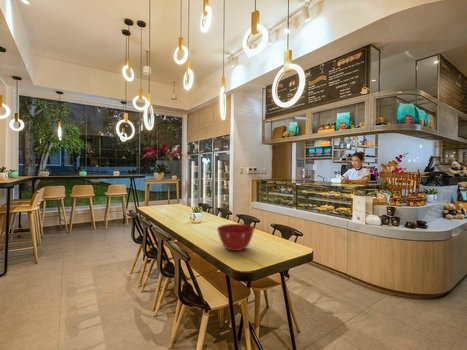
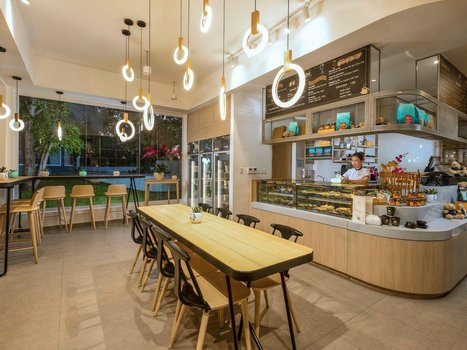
- mixing bowl (235, 238)
